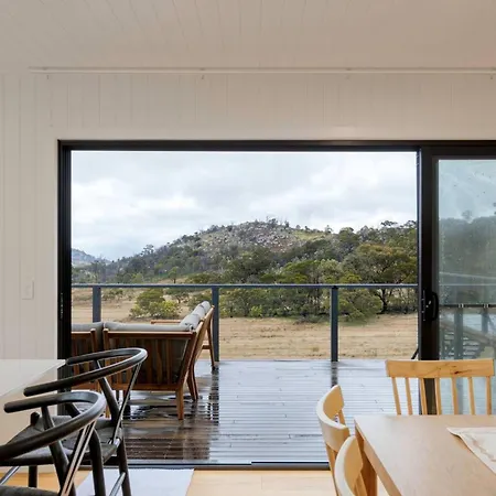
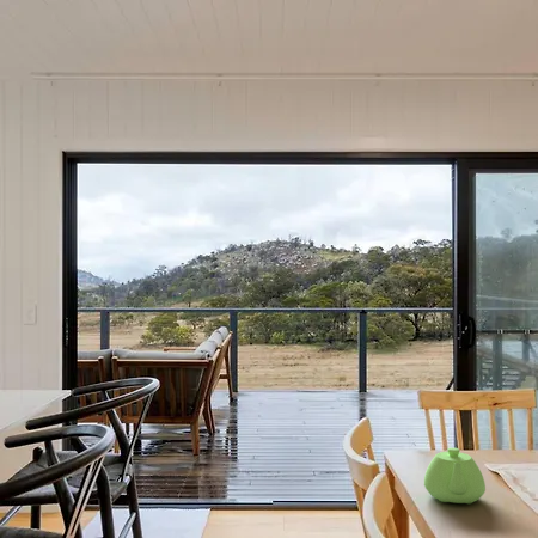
+ teapot (454, 473)
